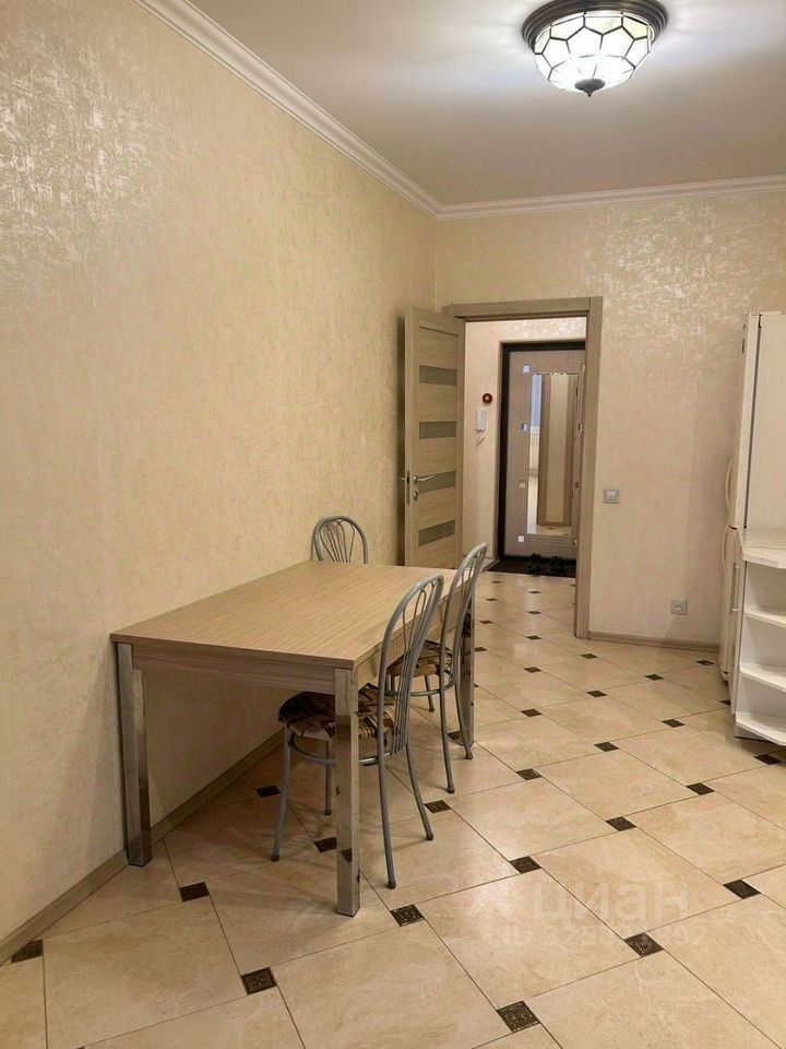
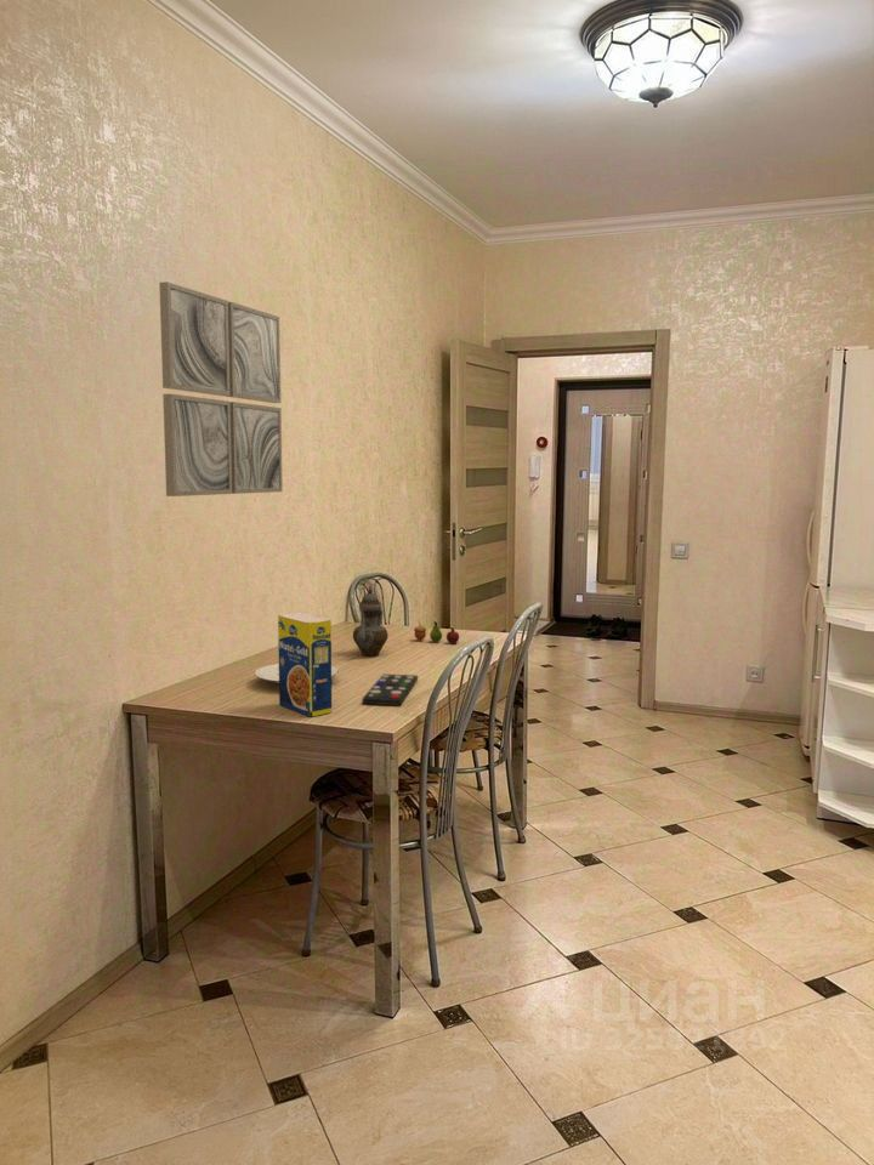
+ teapot (370, 619)
+ fruit (436, 631)
+ legume (305, 663)
+ wall art (226, 400)
+ plate (278, 676)
+ remote control (391, 687)
